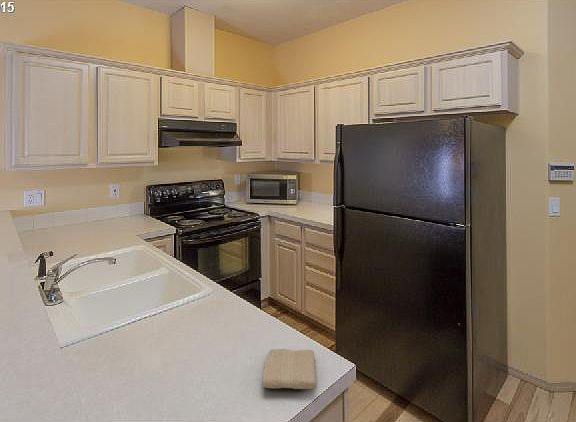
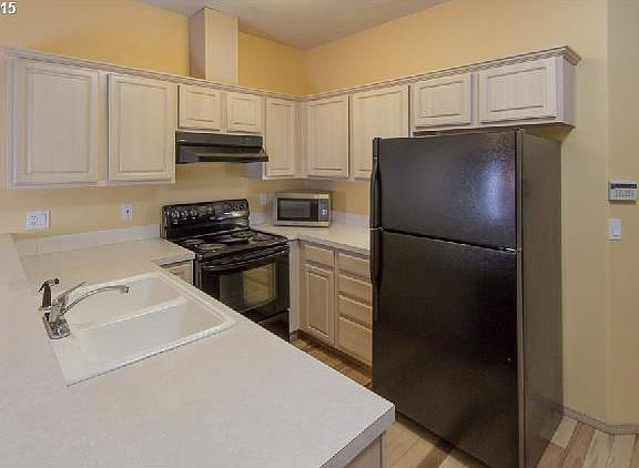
- washcloth (290, 366)
